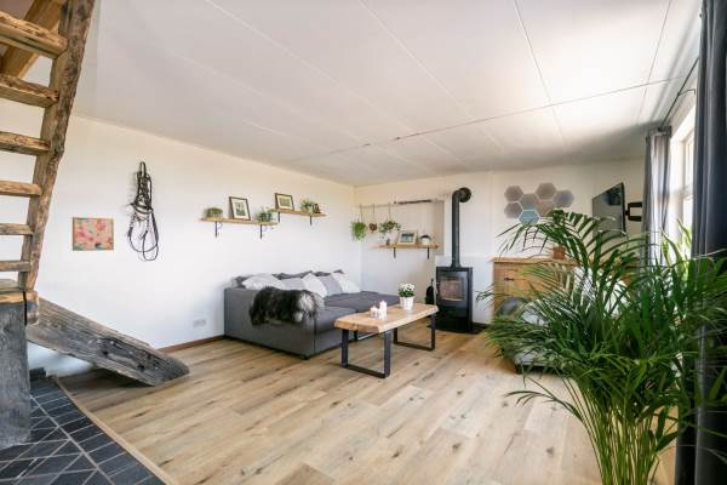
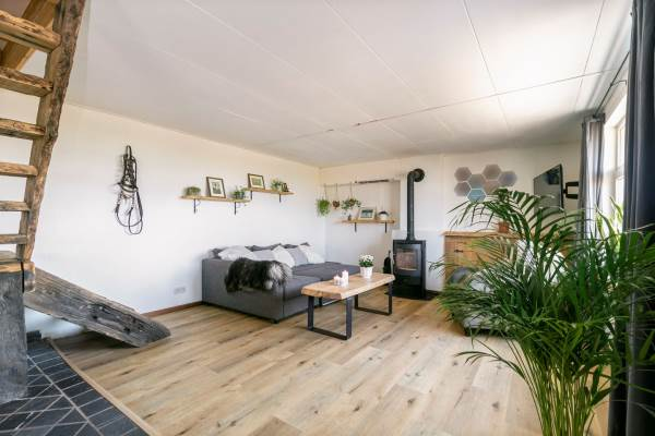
- wall art (93, 234)
